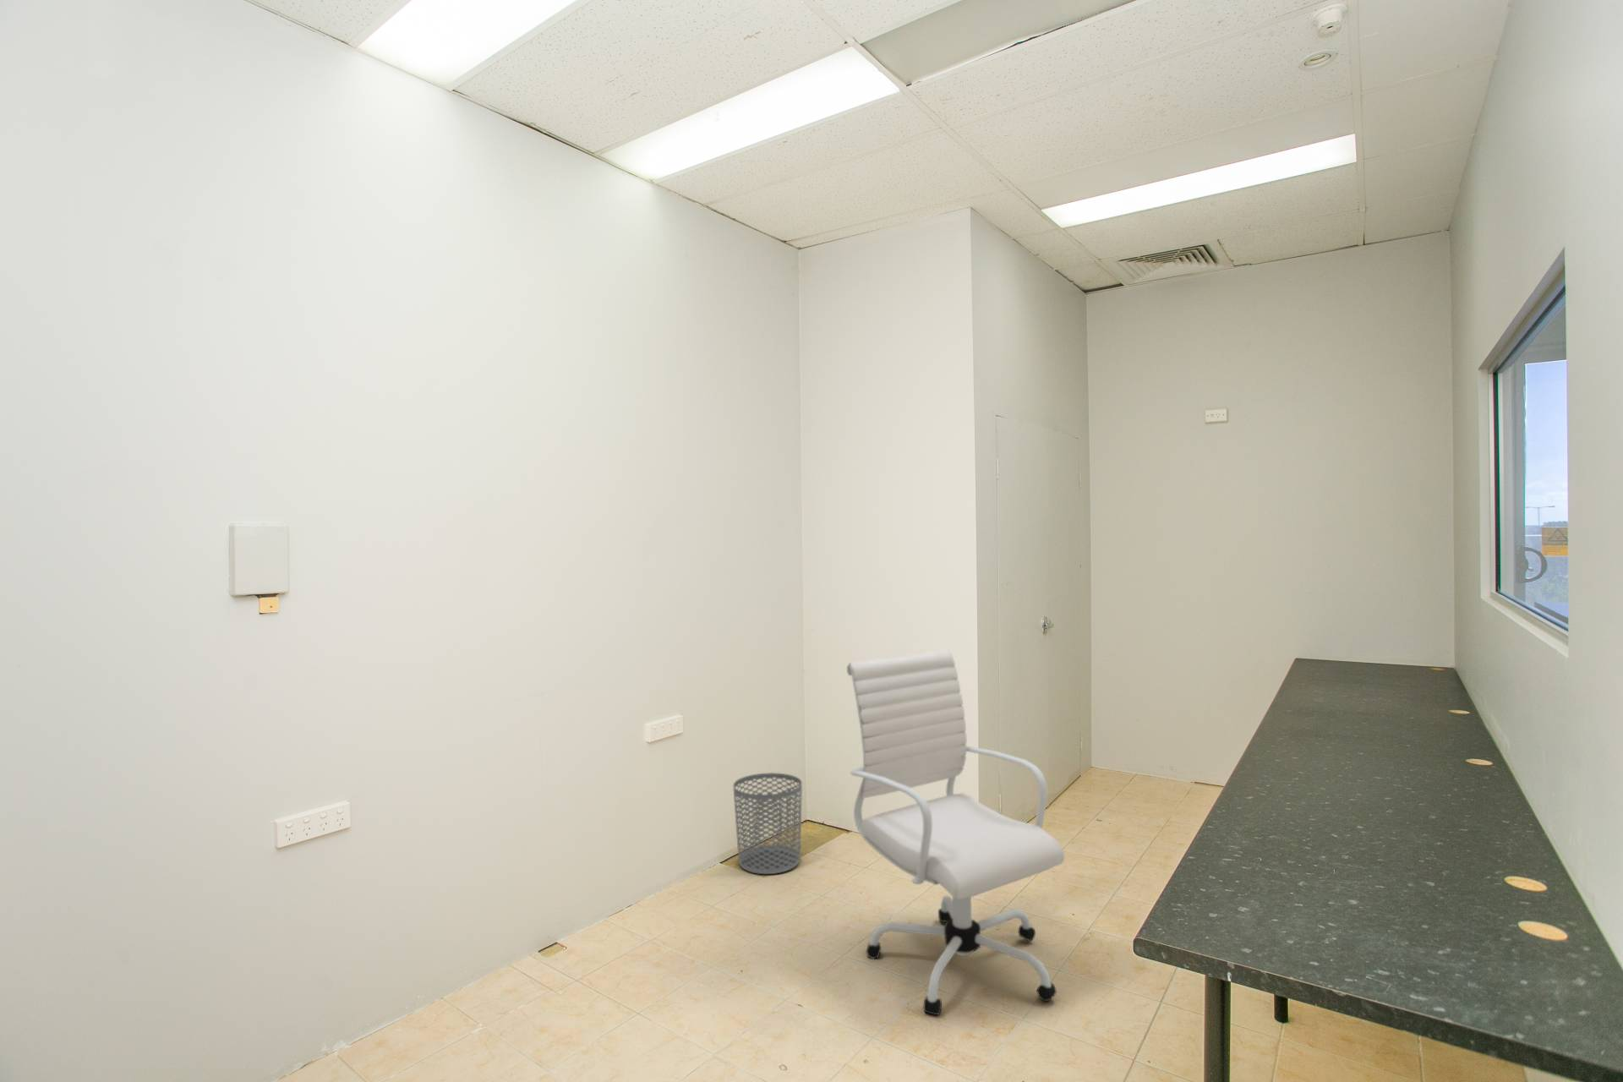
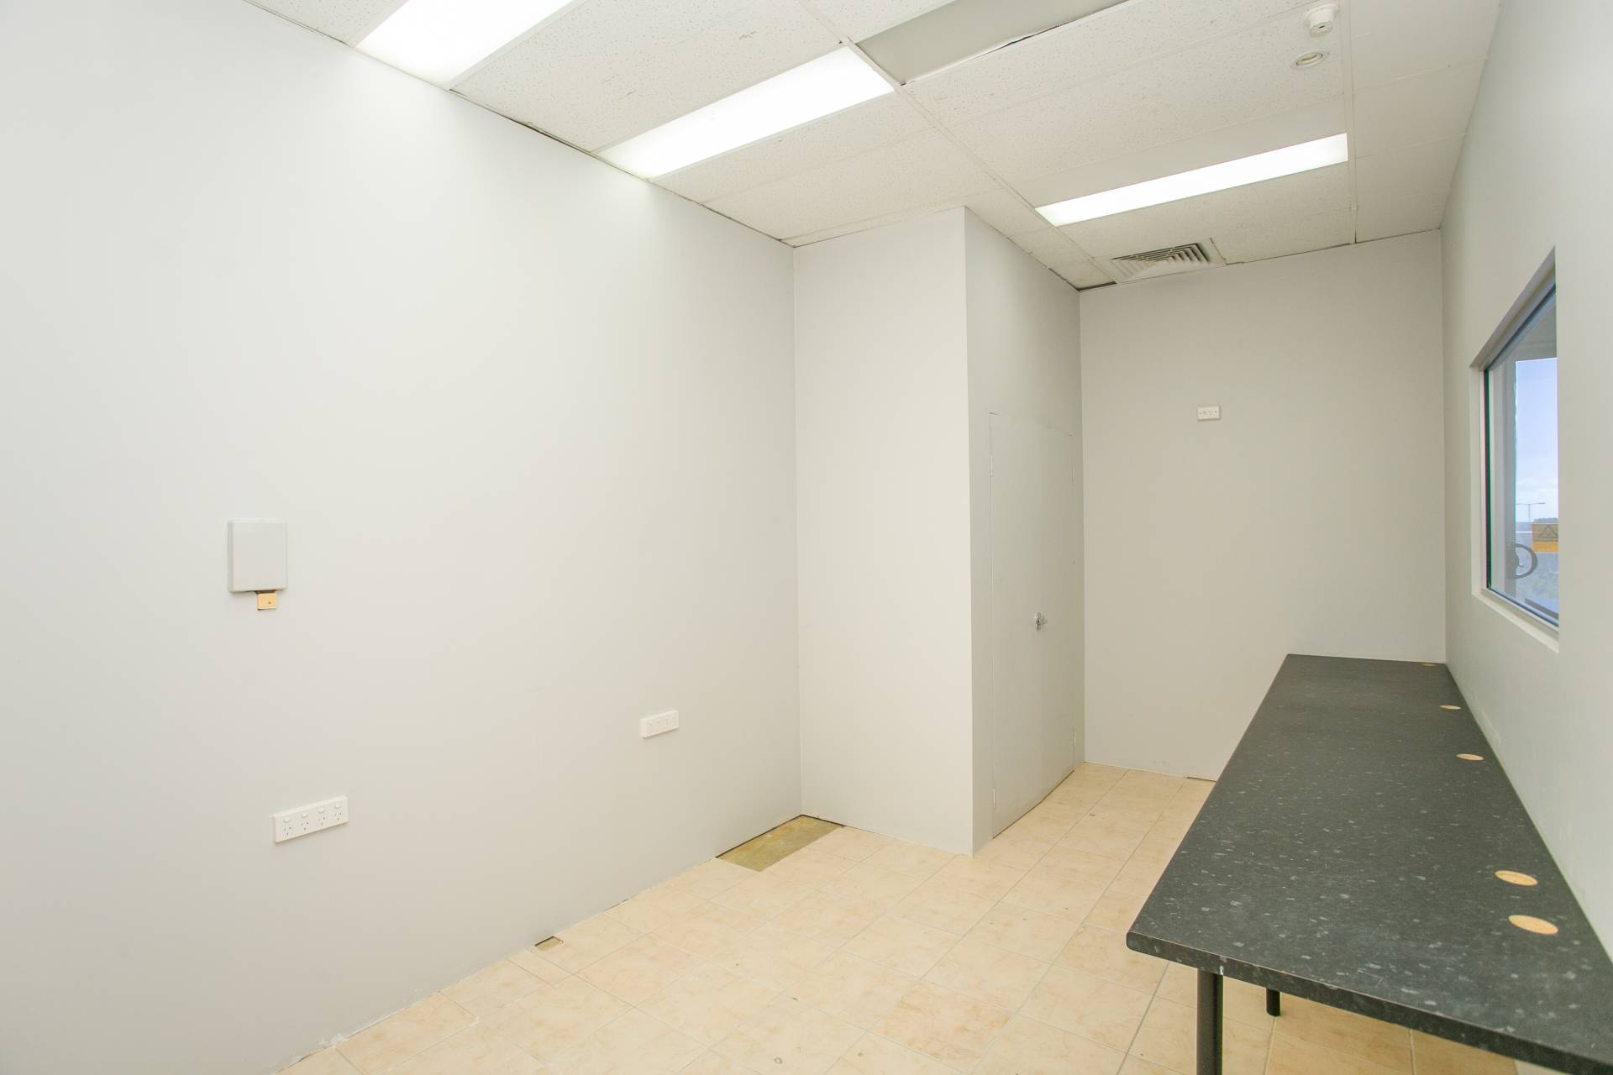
- waste bin (768, 822)
- office chair (961, 815)
